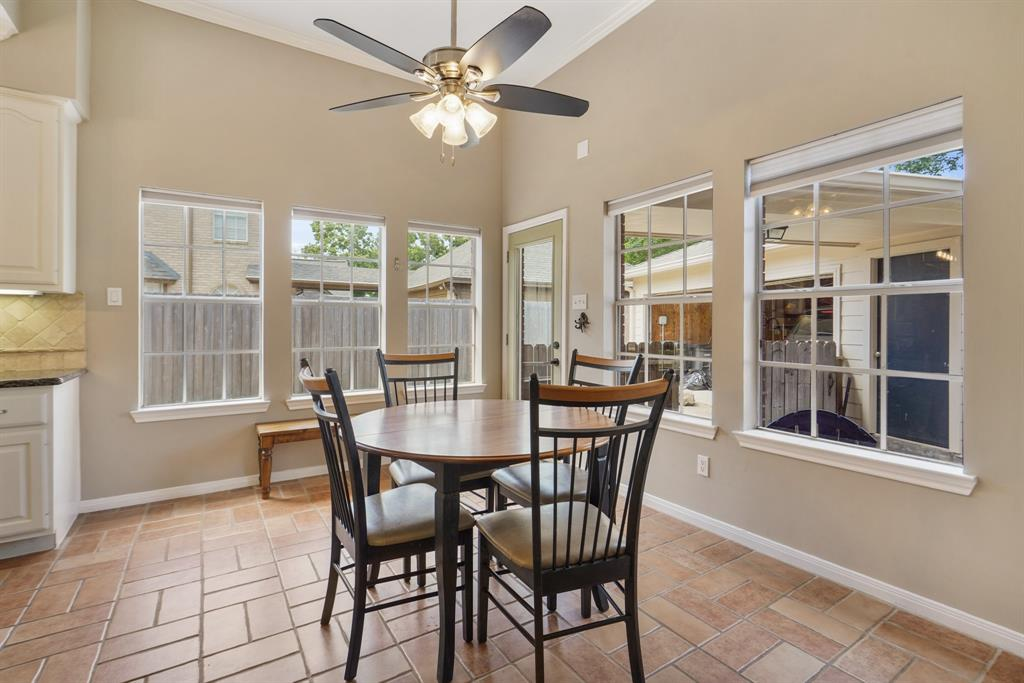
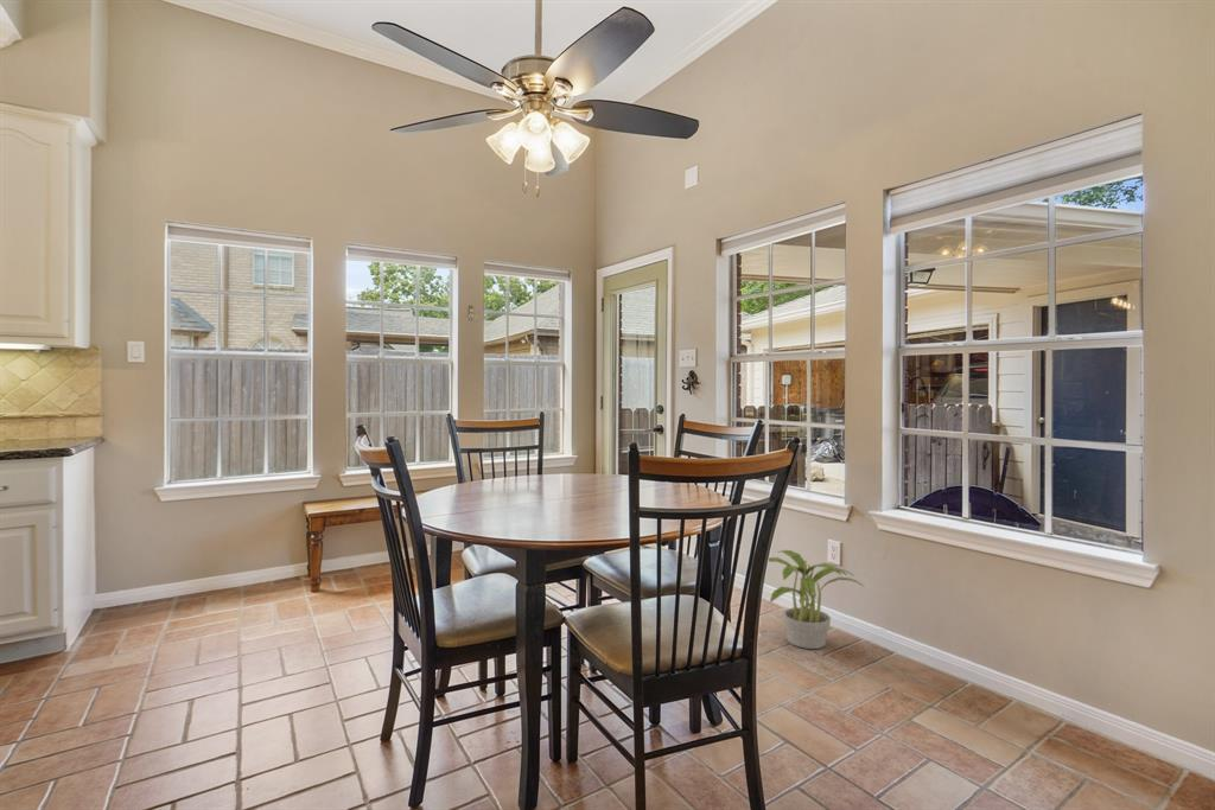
+ potted plant (807, 599)
